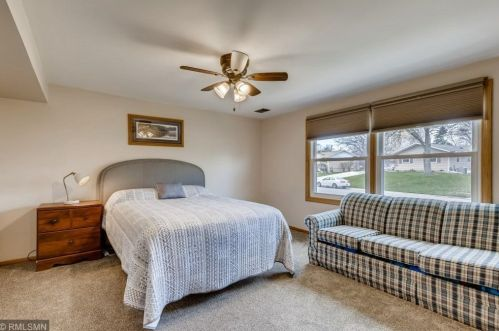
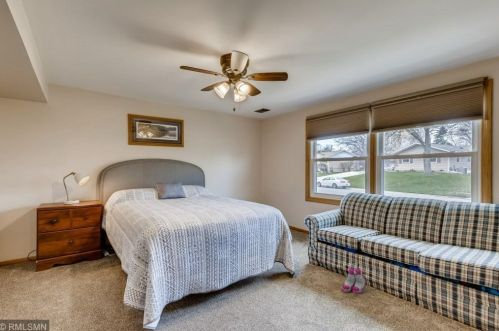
+ boots (353, 278)
